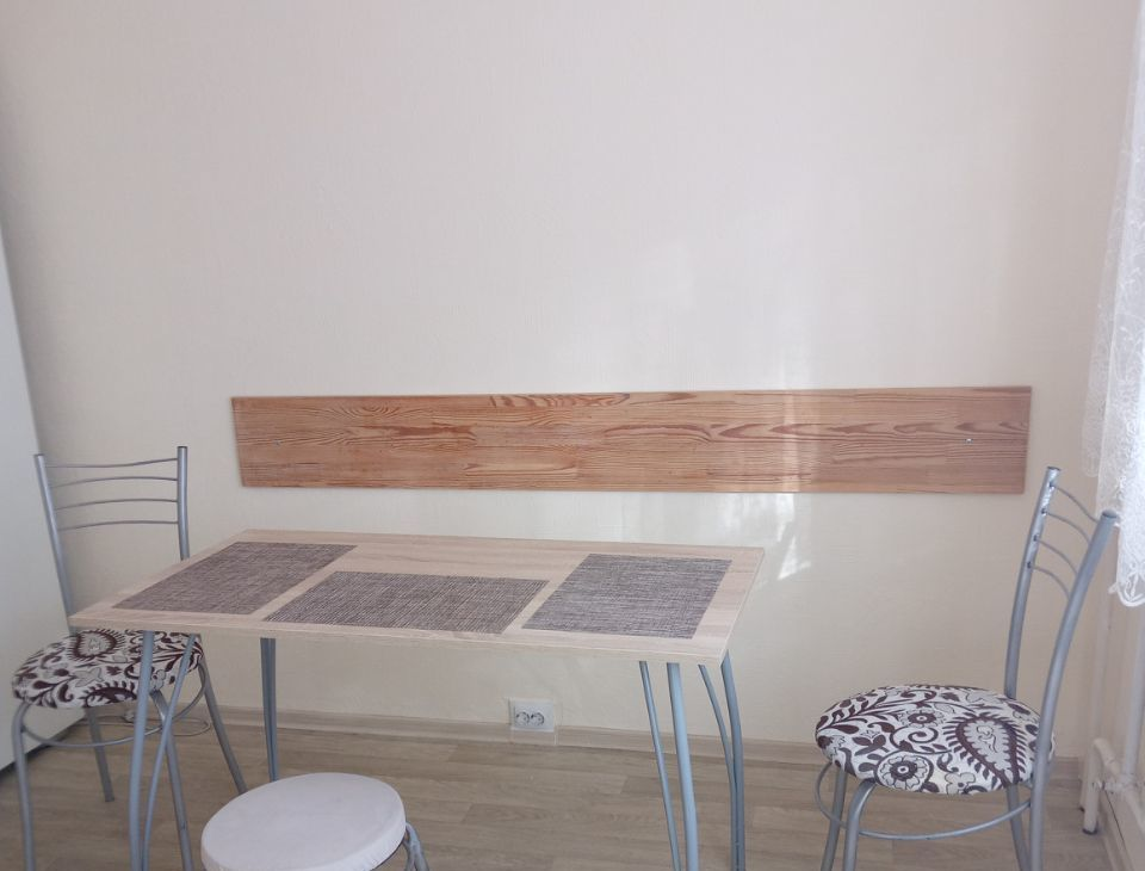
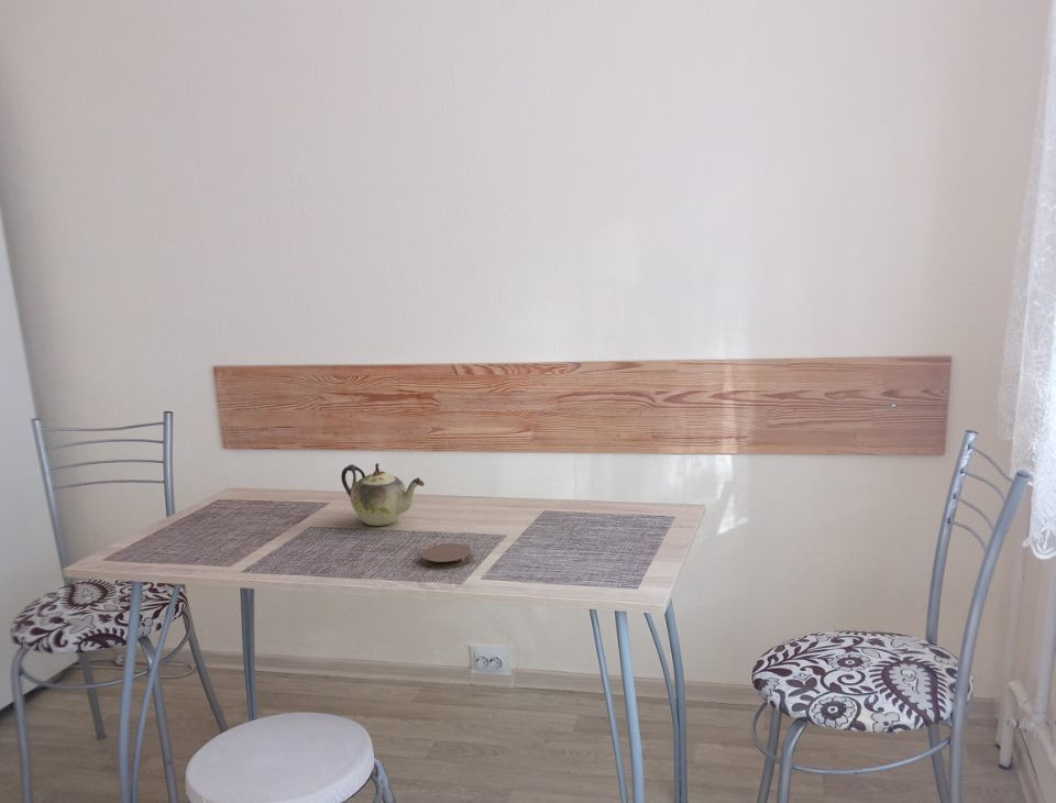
+ coaster (447, 554)
+ teapot (383, 492)
